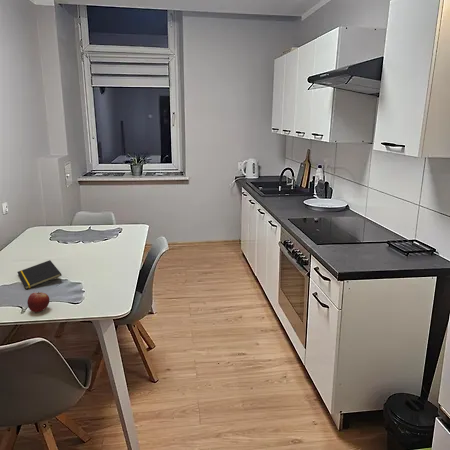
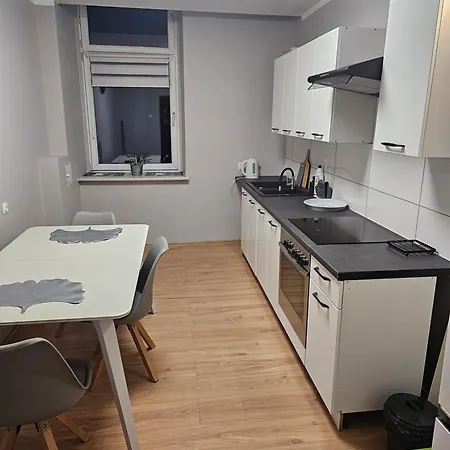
- fruit (38, 301)
- notepad (38, 273)
